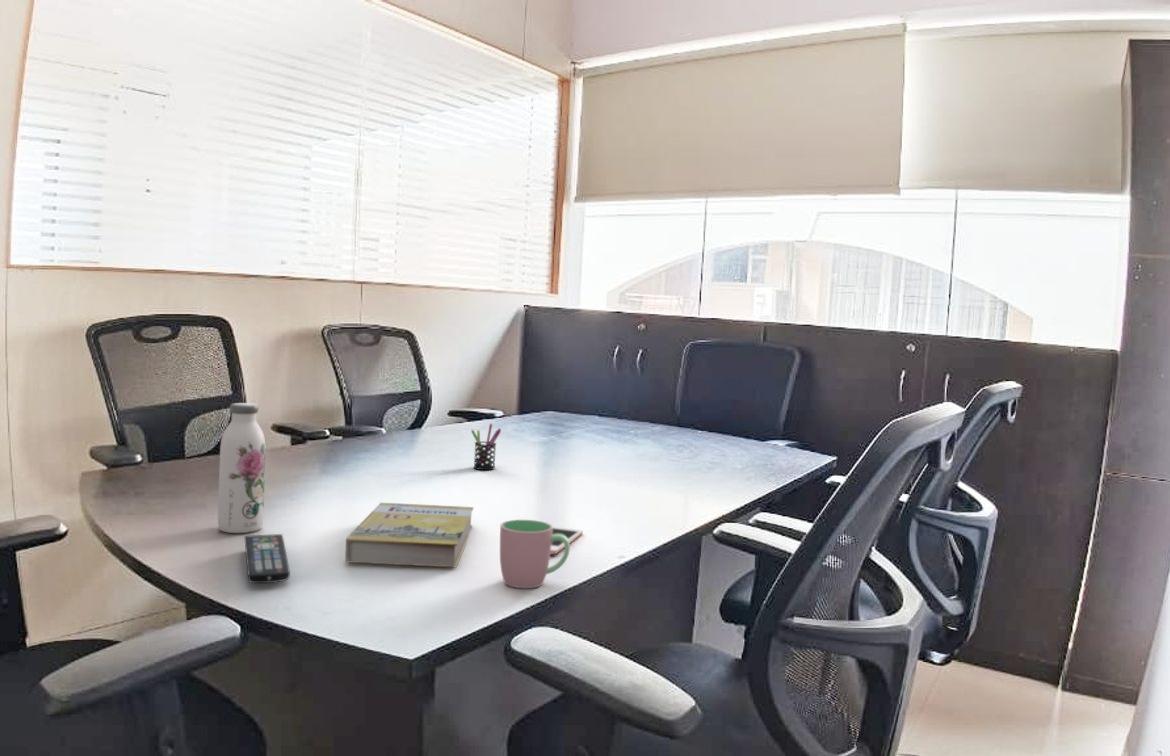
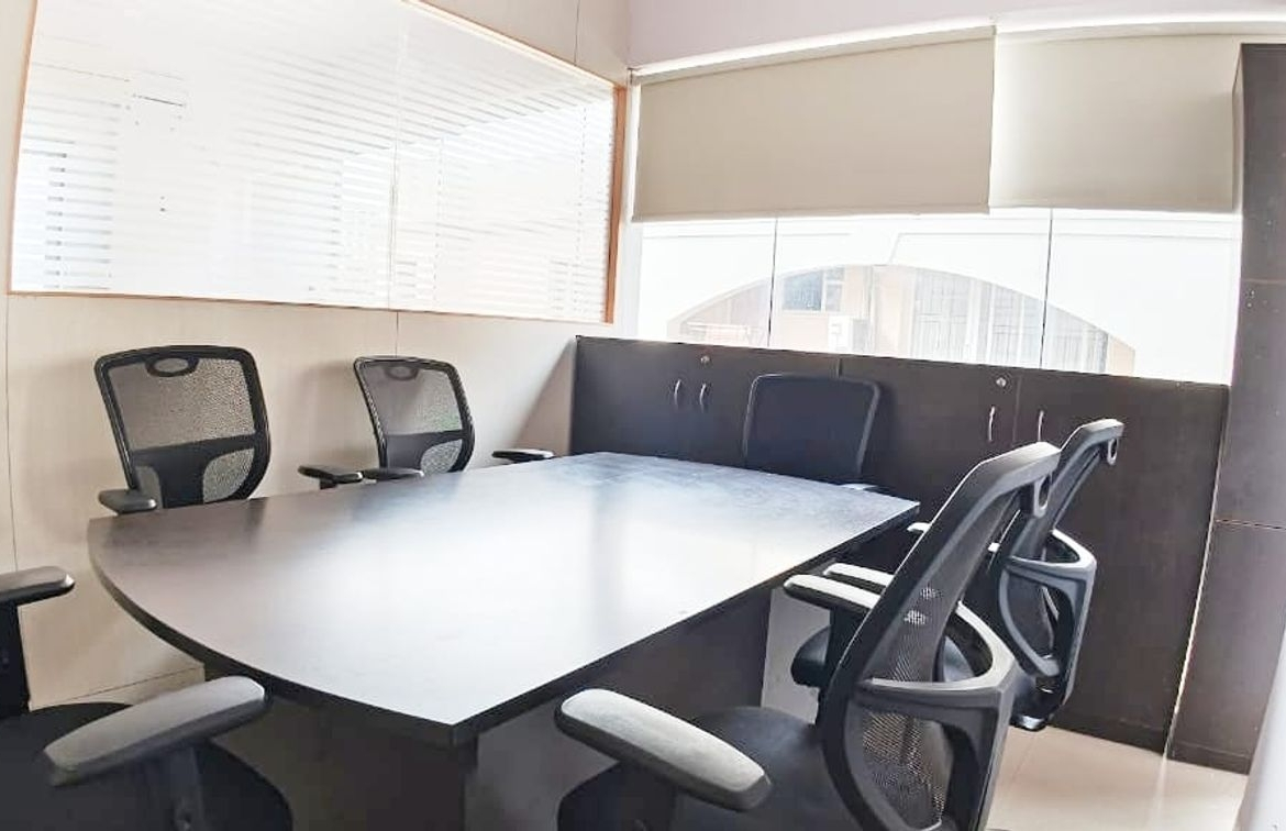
- cell phone (552, 541)
- book (415, 532)
- cup (534, 554)
- water bottle (242, 466)
- pen holder (483, 446)
- remote control (265, 556)
